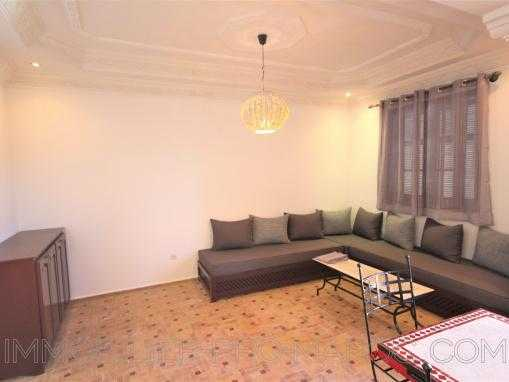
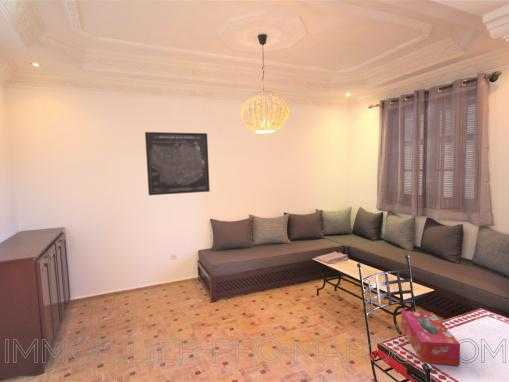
+ wall art (178, 163)
+ tissue box (427, 335)
